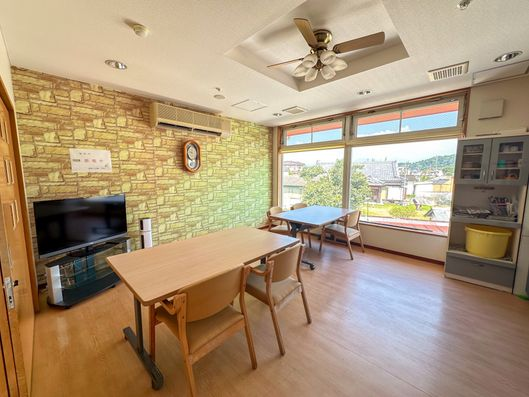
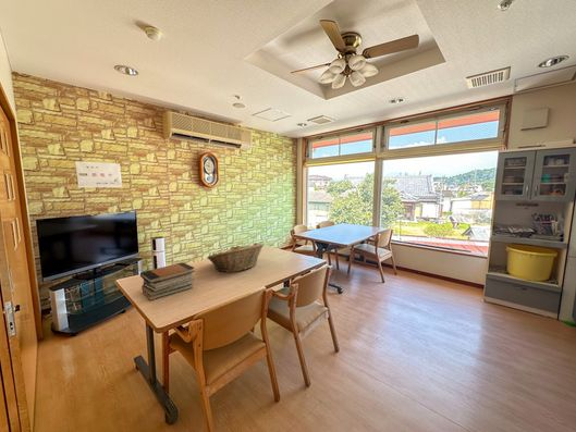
+ fruit basket (237, 255)
+ book stack (168, 280)
